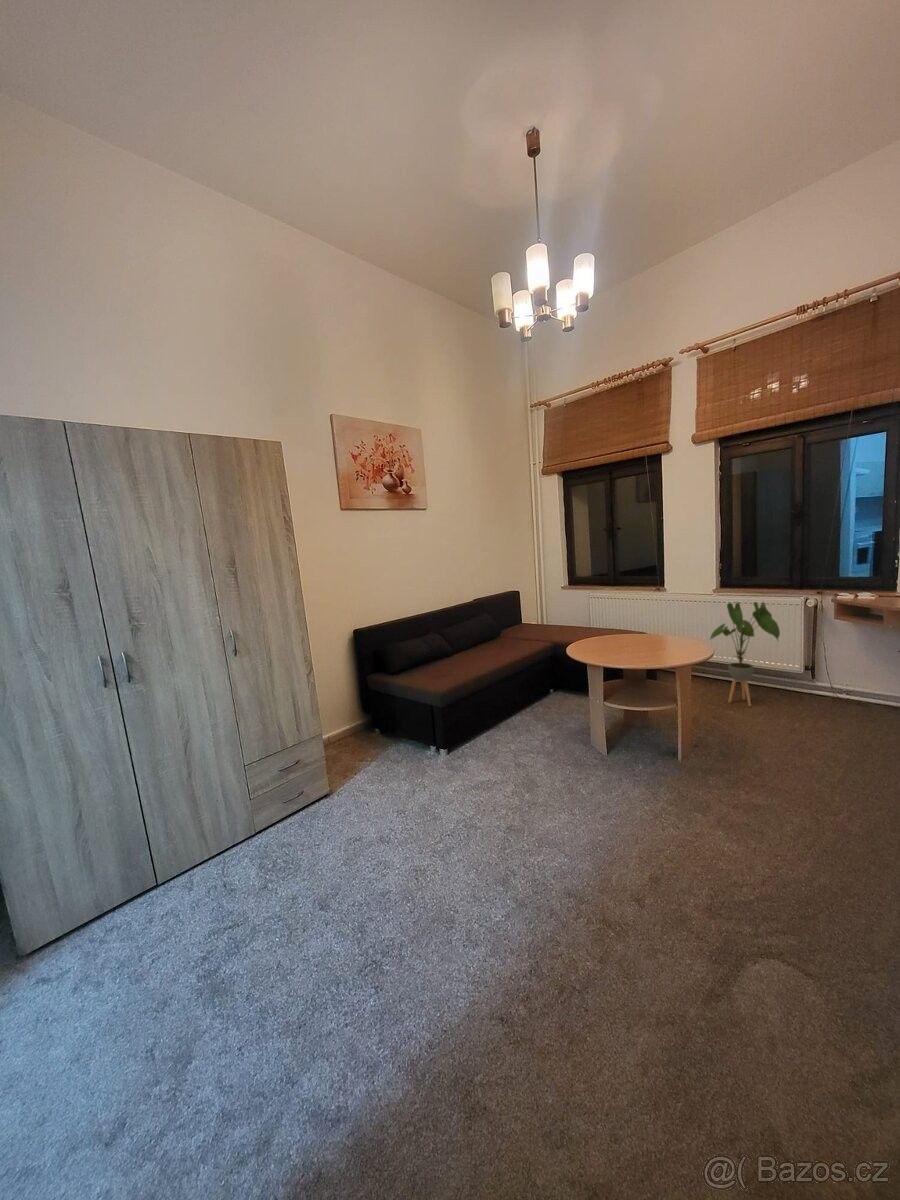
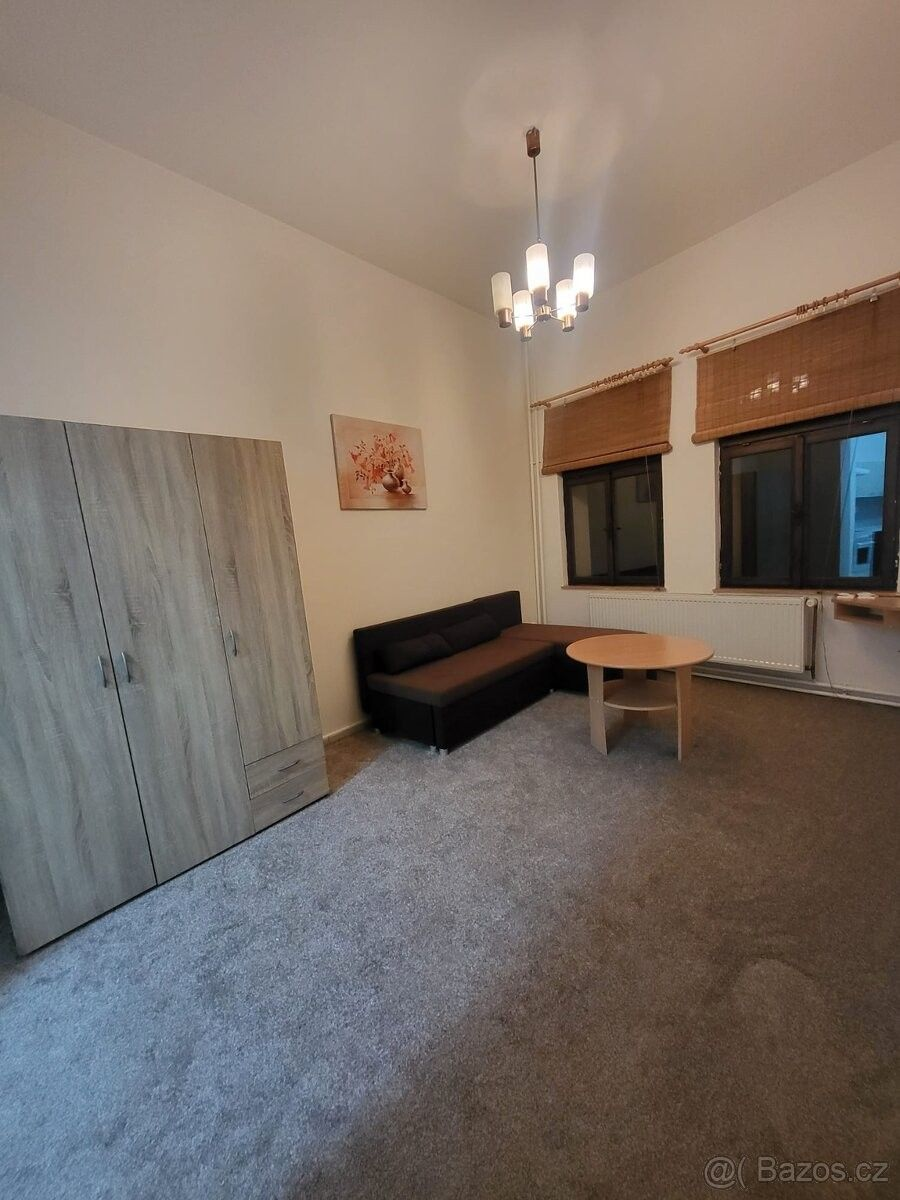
- house plant (745, 655)
